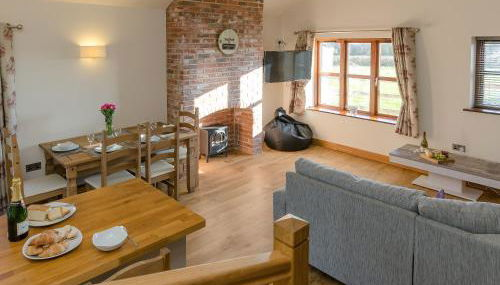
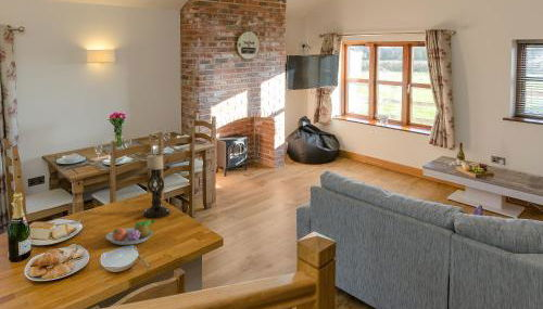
+ fruit bowl (131, 229)
+ candle holder (156, 184)
